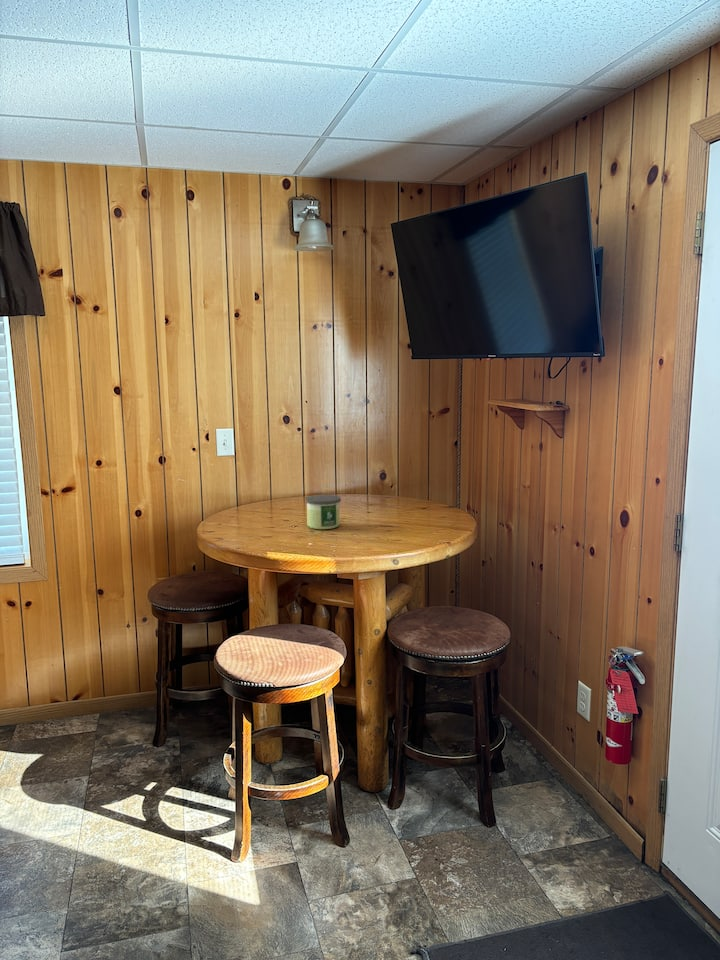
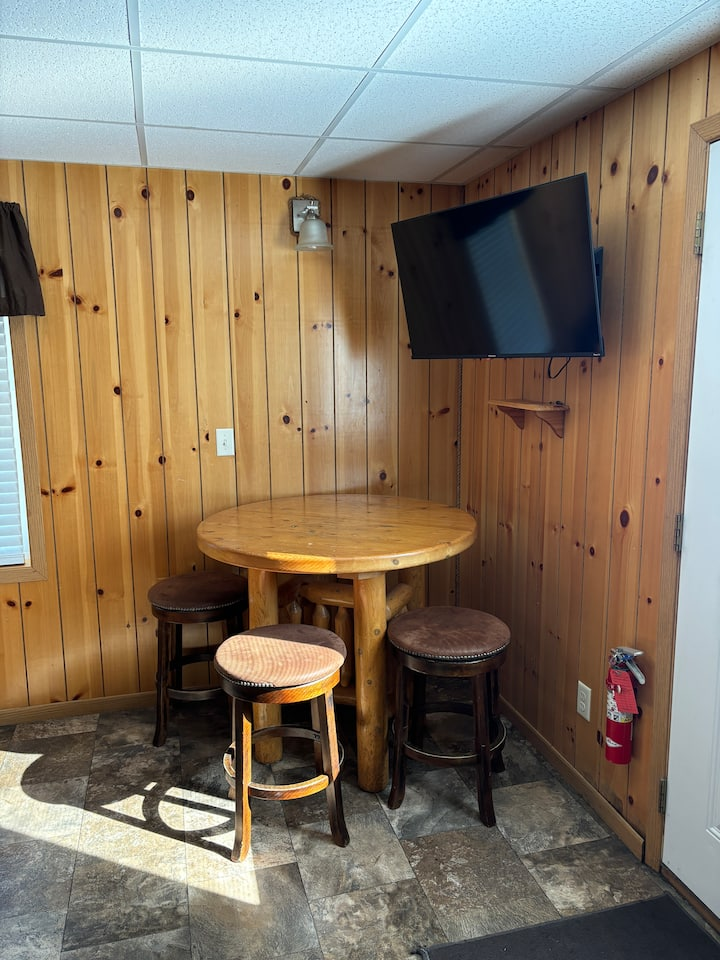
- candle (323, 512)
